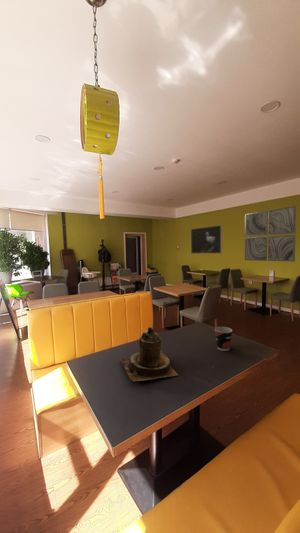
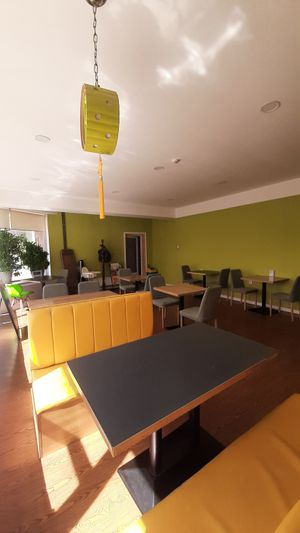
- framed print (205, 240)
- cup (223, 338)
- wall art (268, 236)
- teapot (147, 348)
